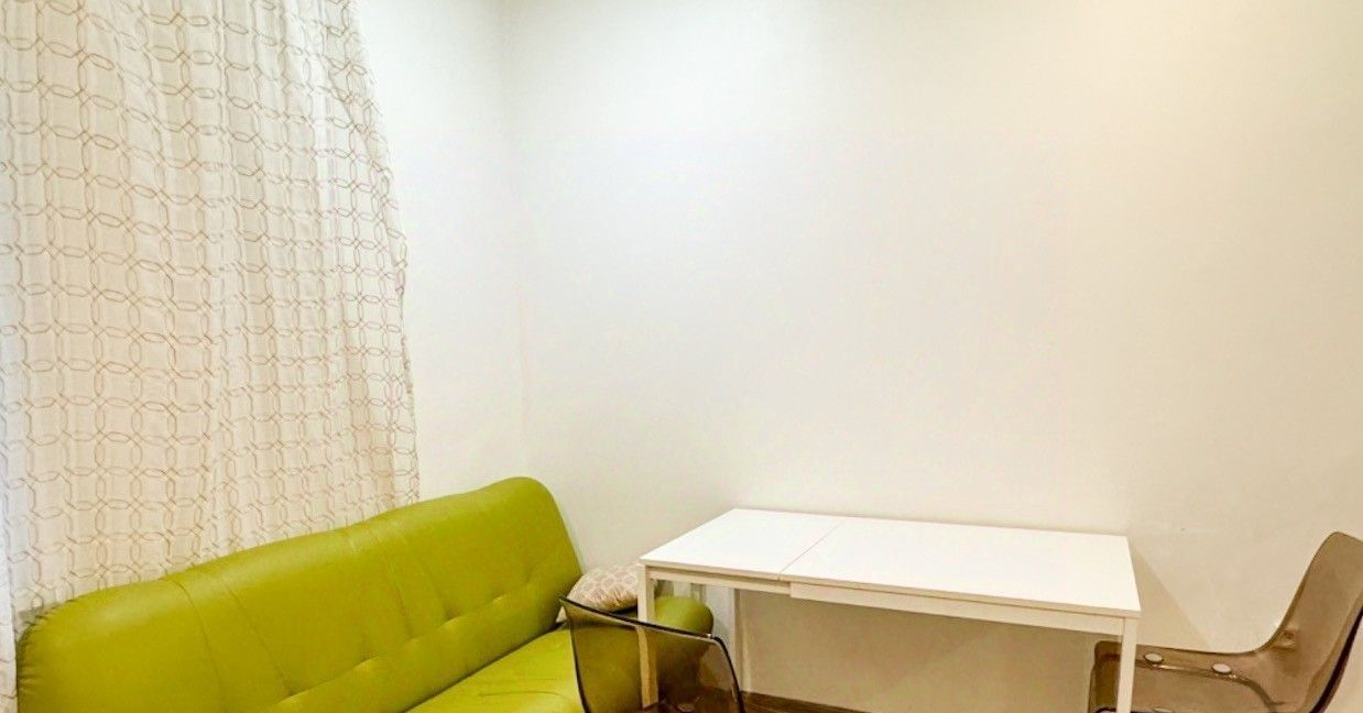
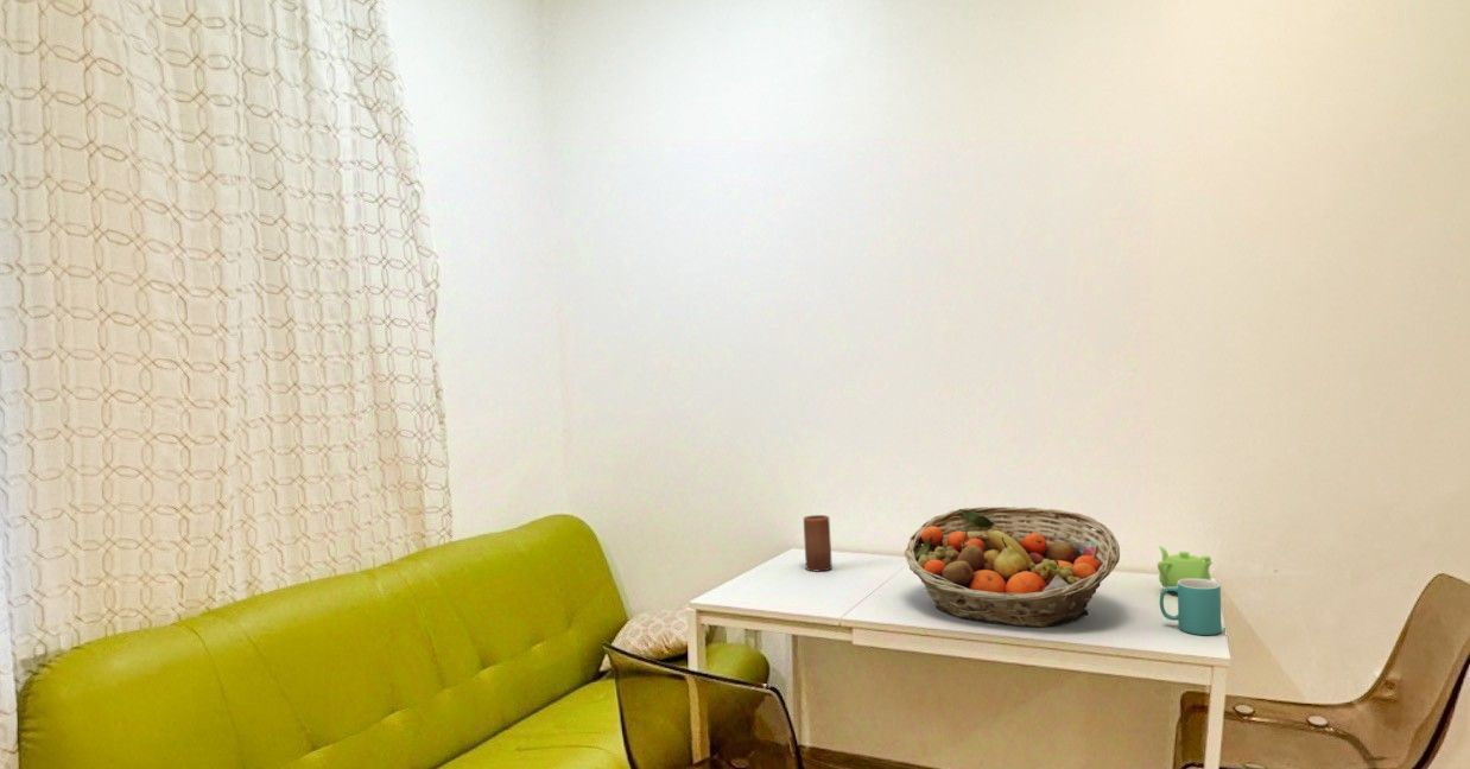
+ candle (817, 542)
+ fruit basket (1008, 563)
+ teapot (1185, 572)
+ mug (1190, 605)
